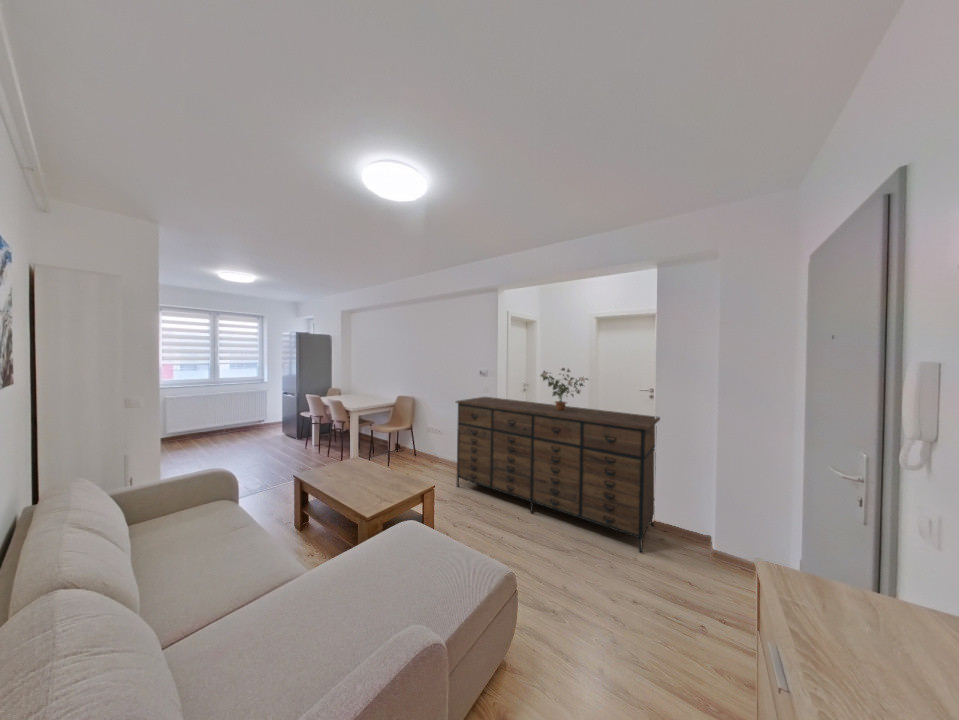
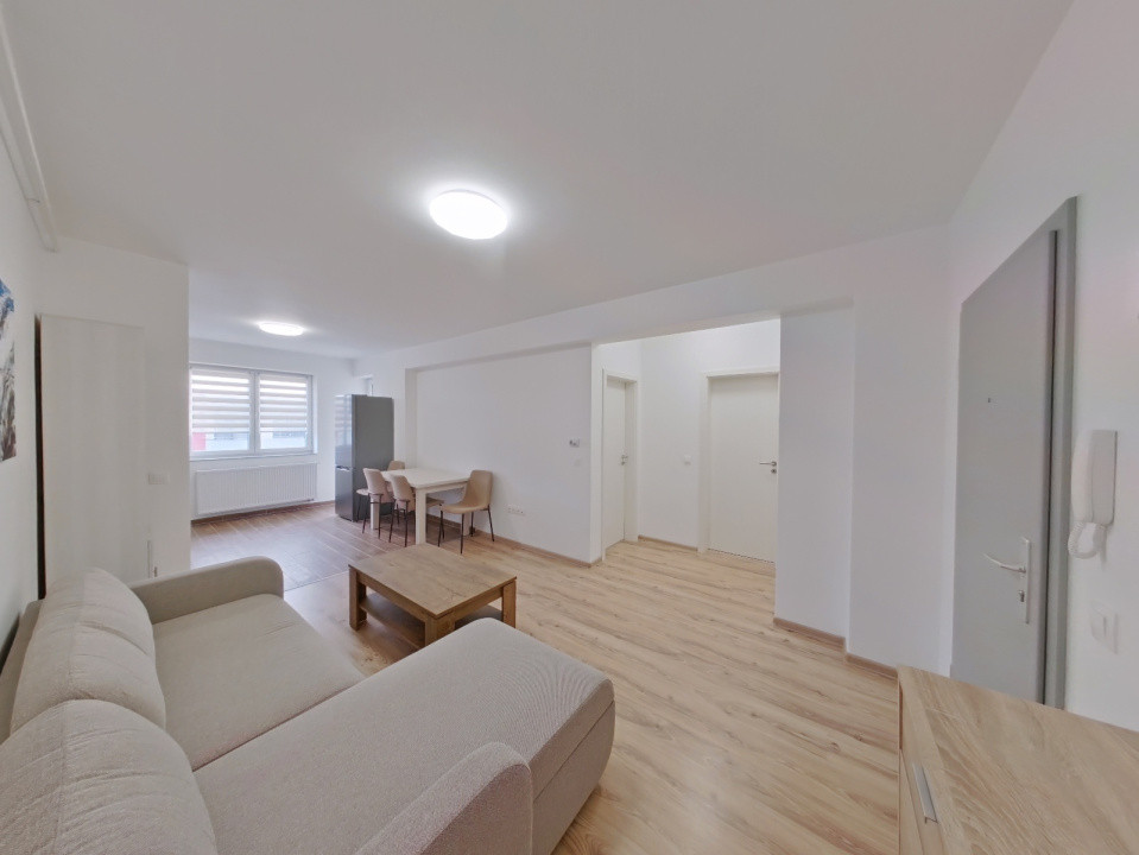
- sideboard (544, 455)
- potted plant (561, 388)
